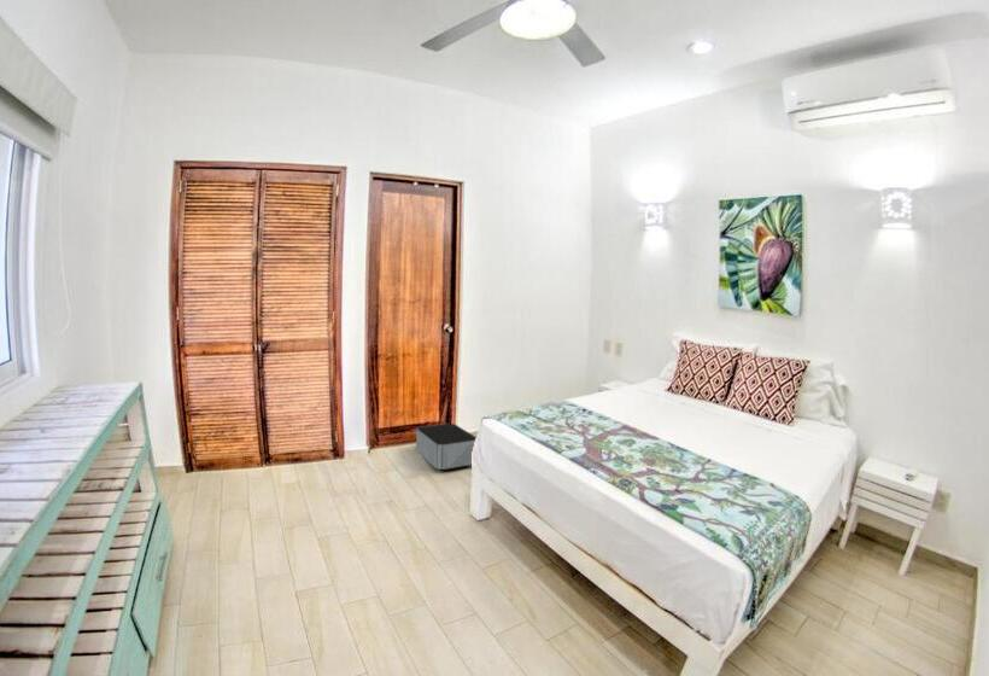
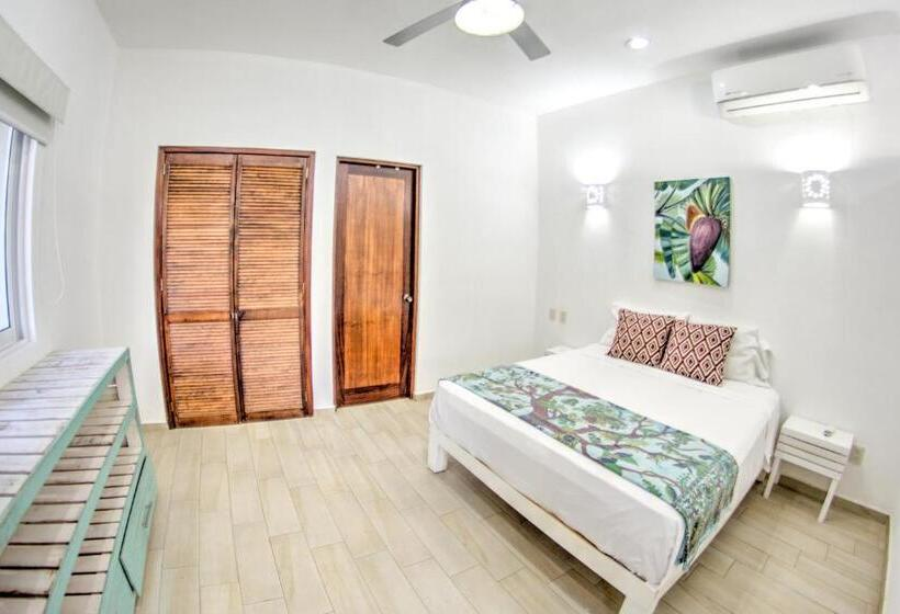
- storage bin (445, 444)
